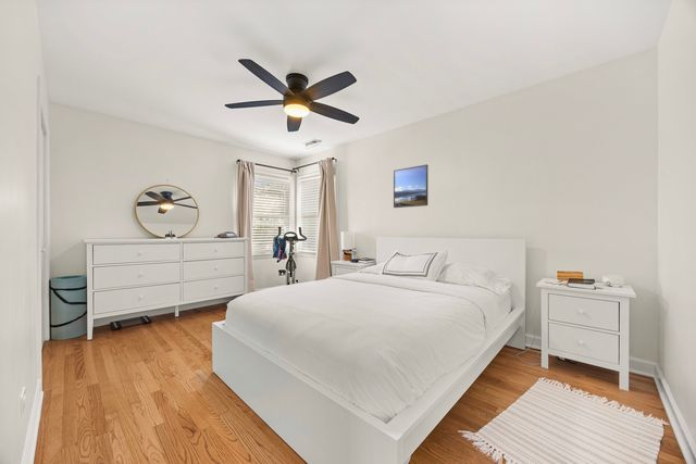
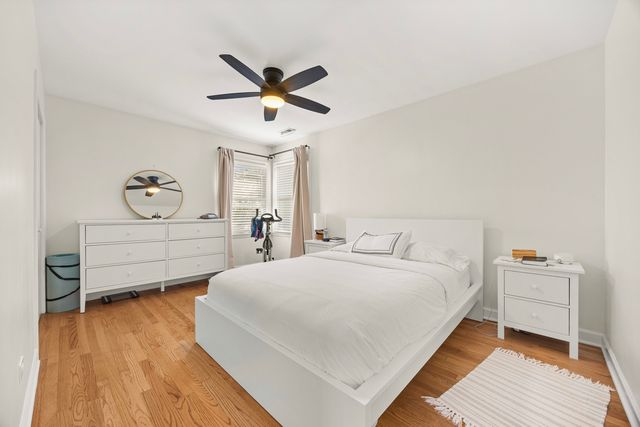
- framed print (410, 187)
